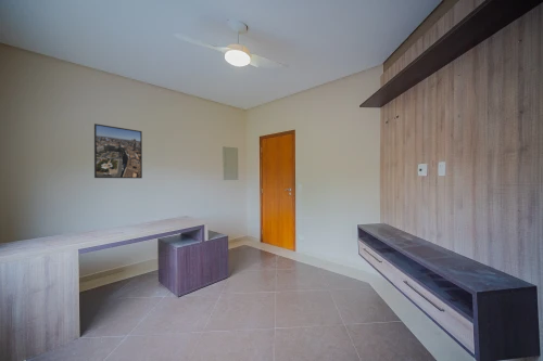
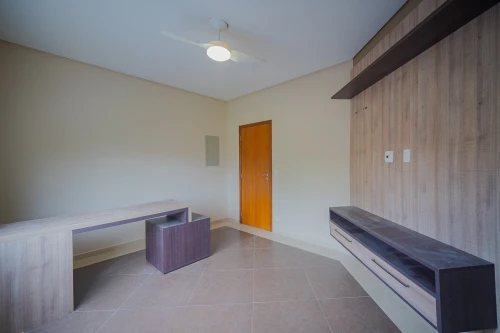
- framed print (119, 153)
